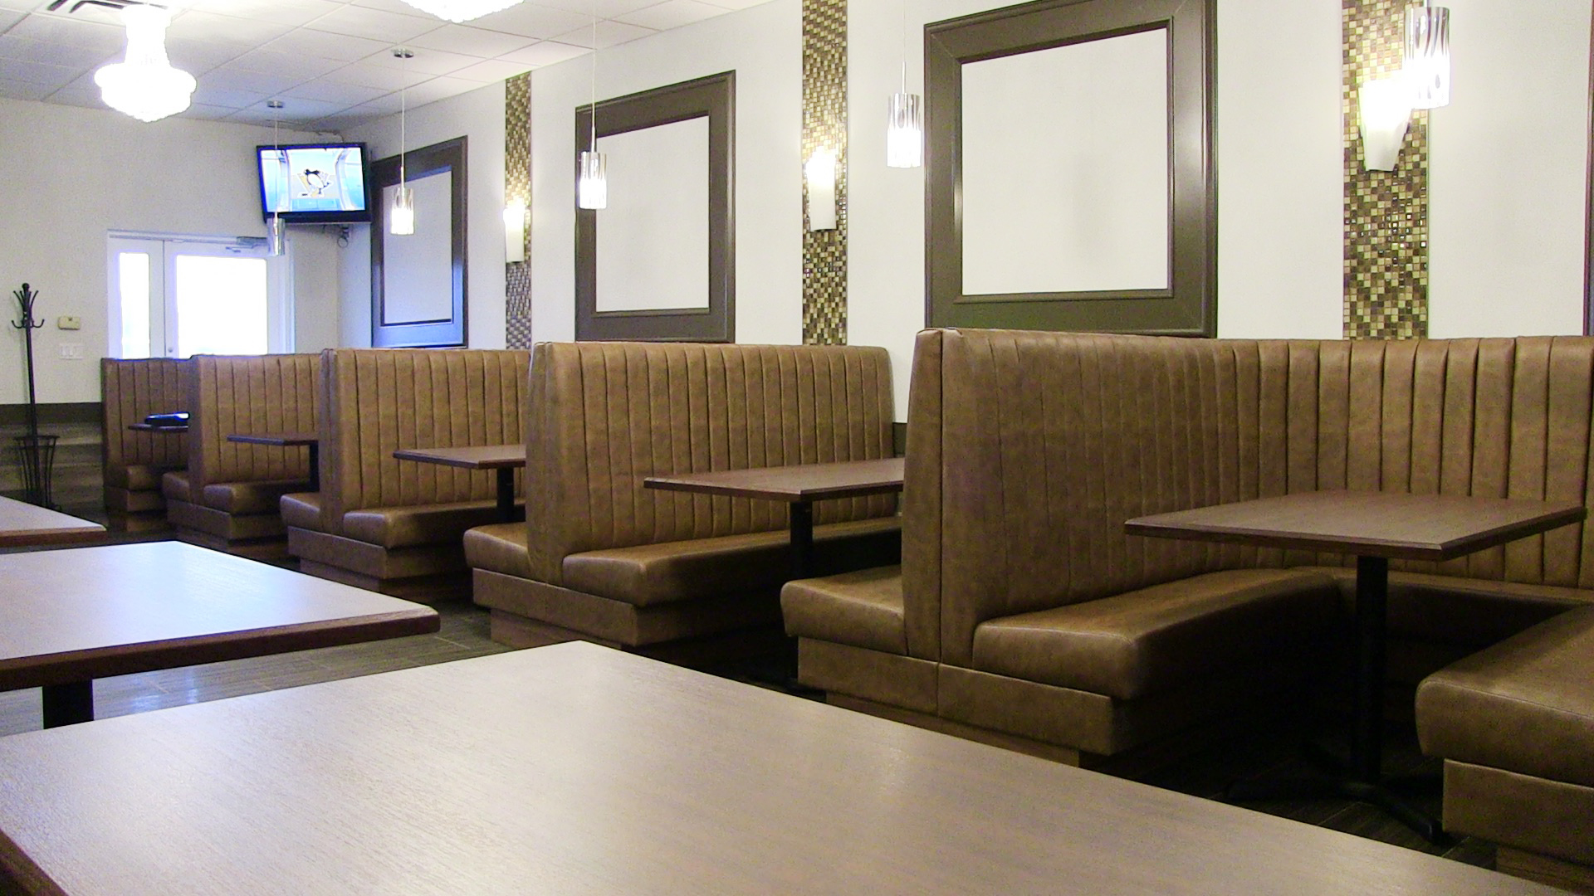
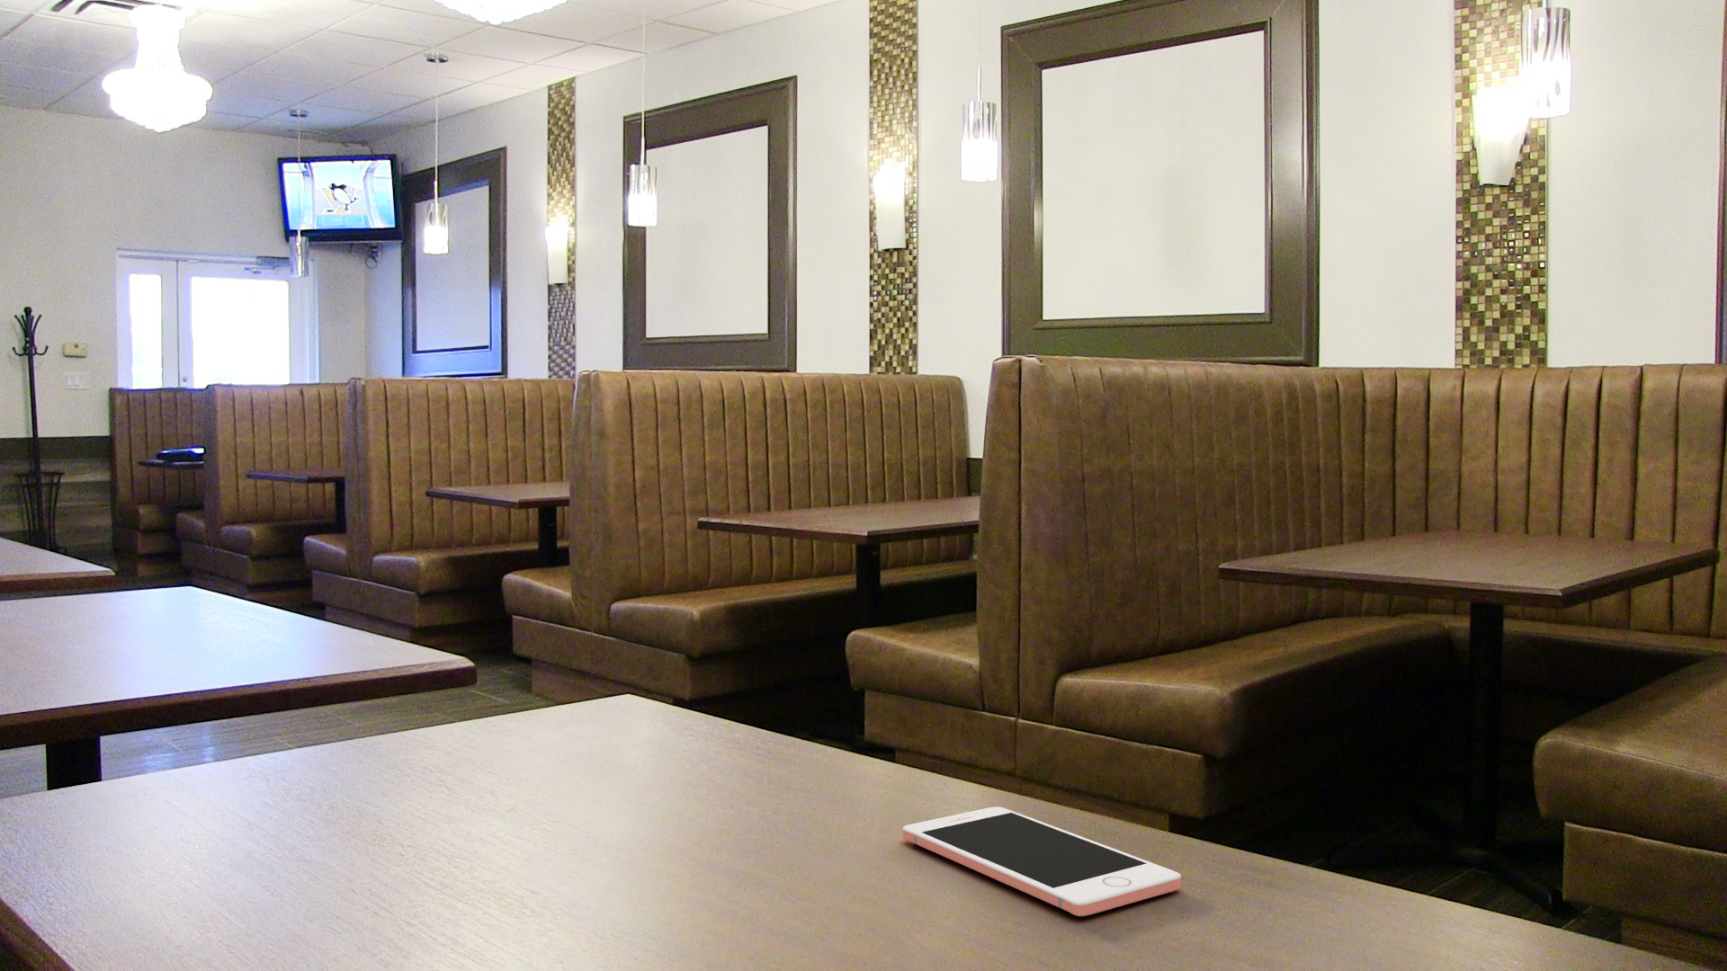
+ cell phone (1033, 855)
